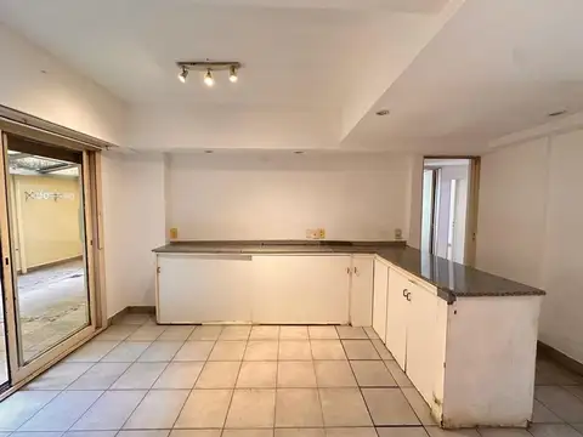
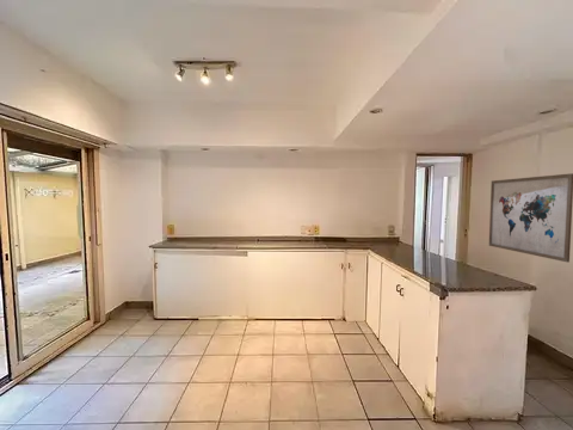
+ wall art (524, 215)
